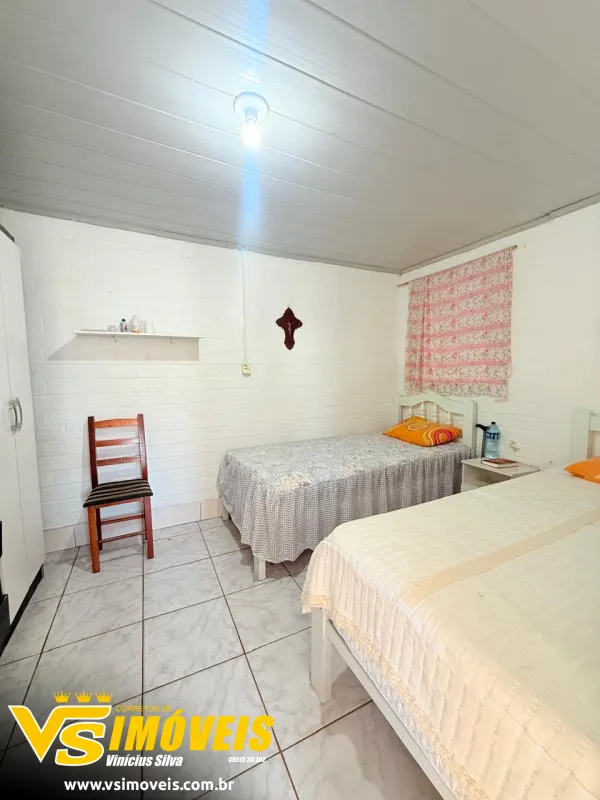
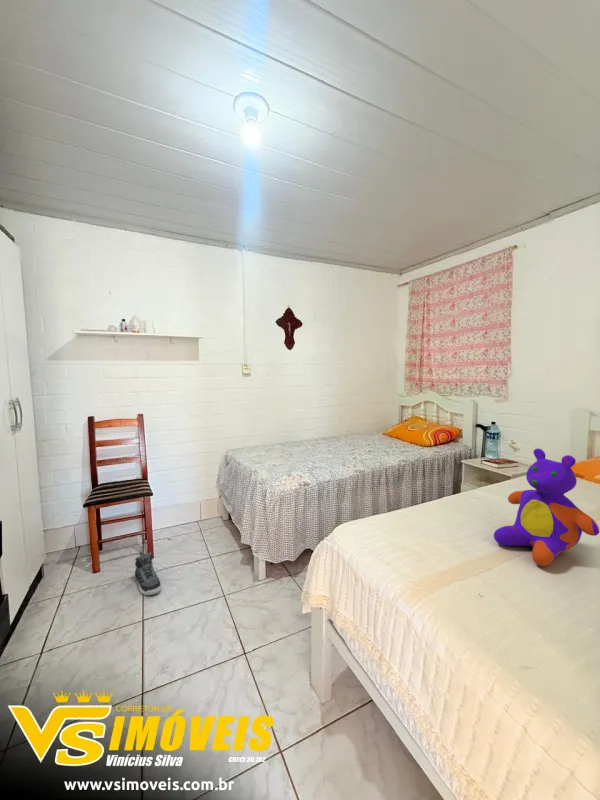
+ stuffed bear (540, 502)
+ sneaker (146, 571)
